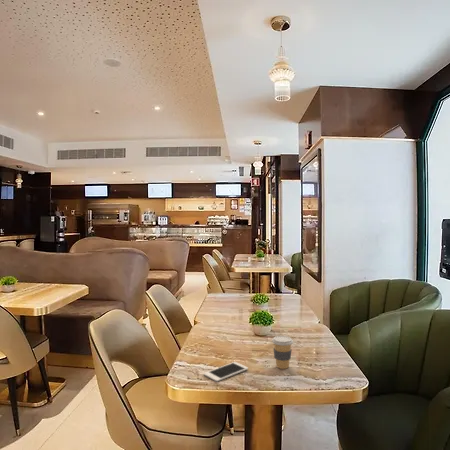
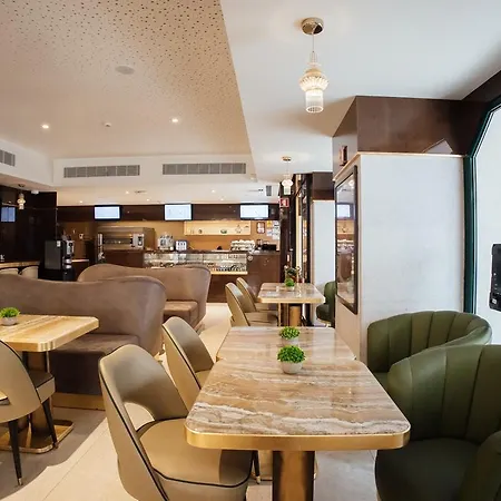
- coffee cup (282, 352)
- cell phone (226, 371)
